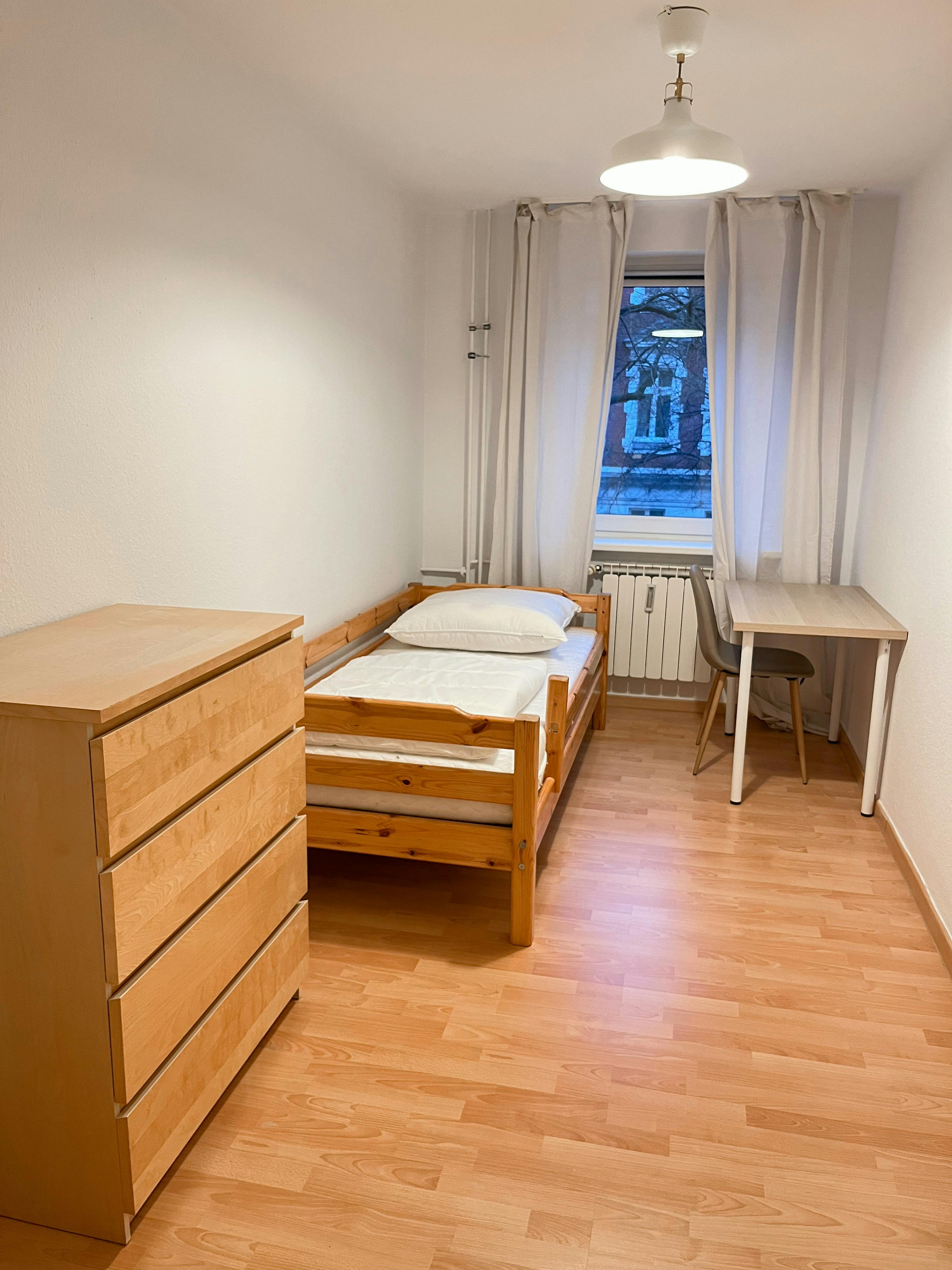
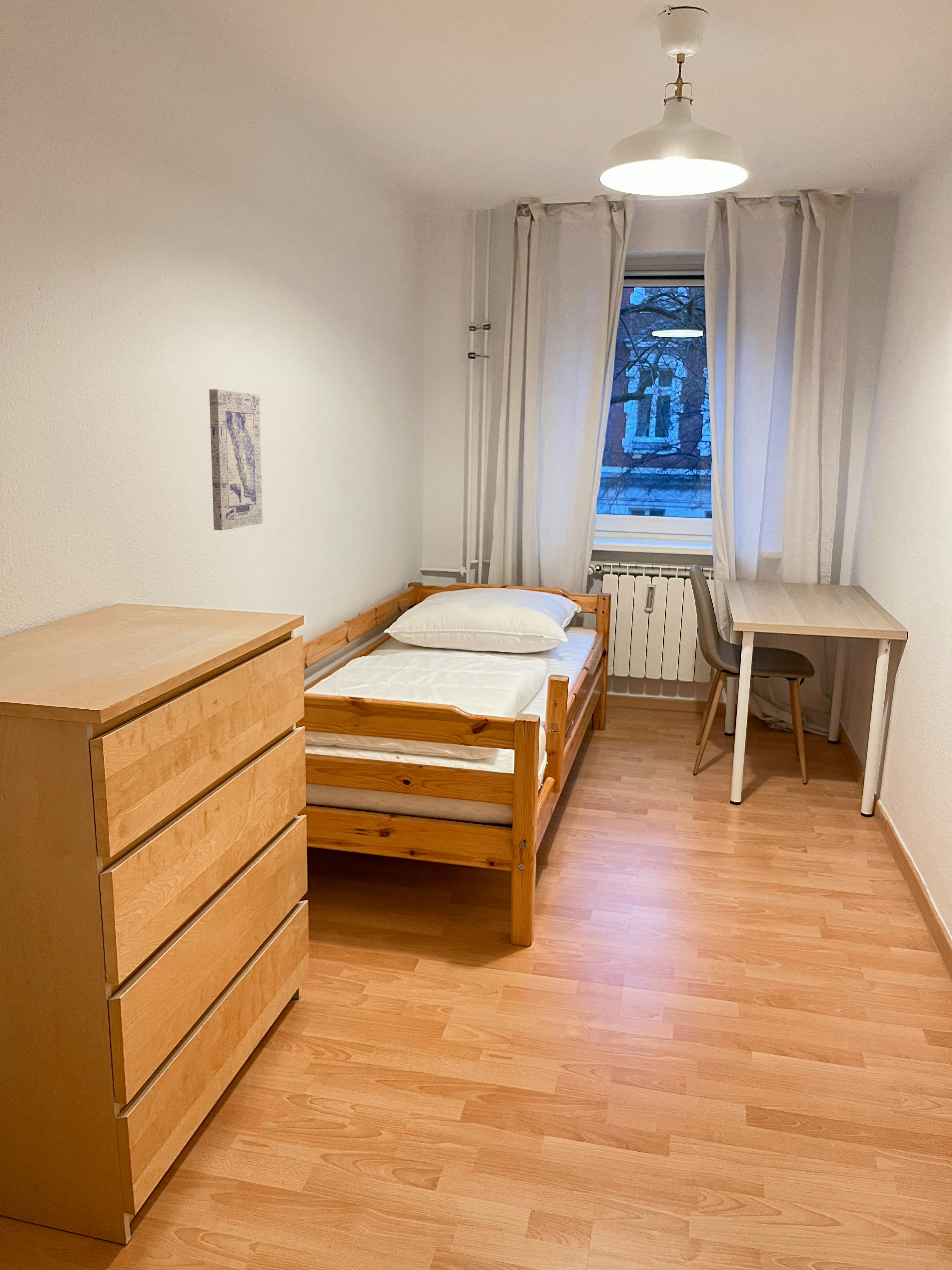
+ wall art (237, 460)
